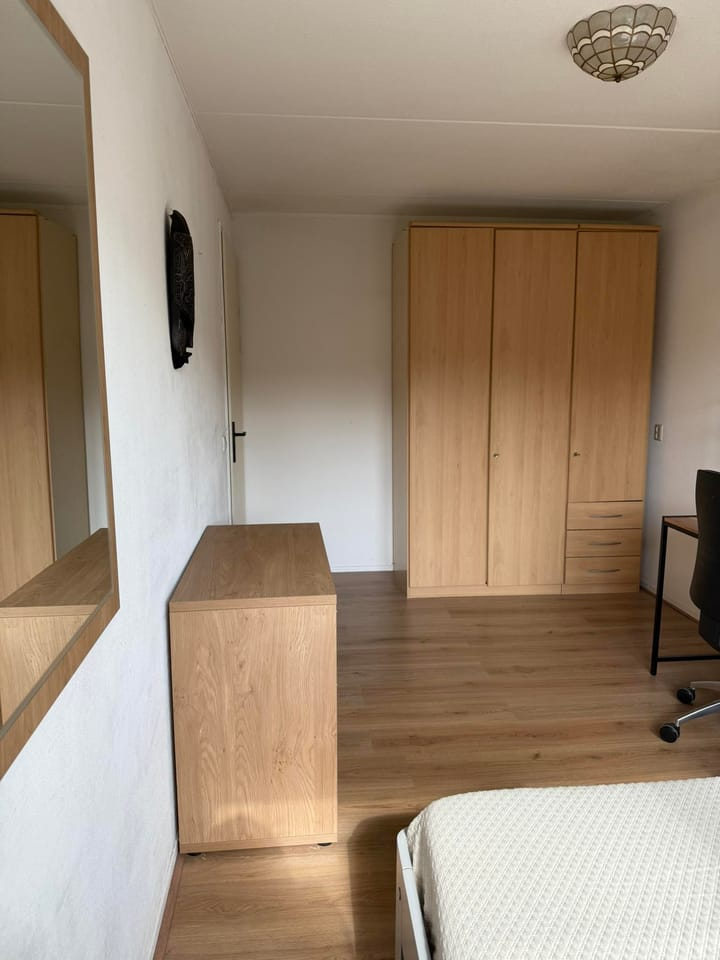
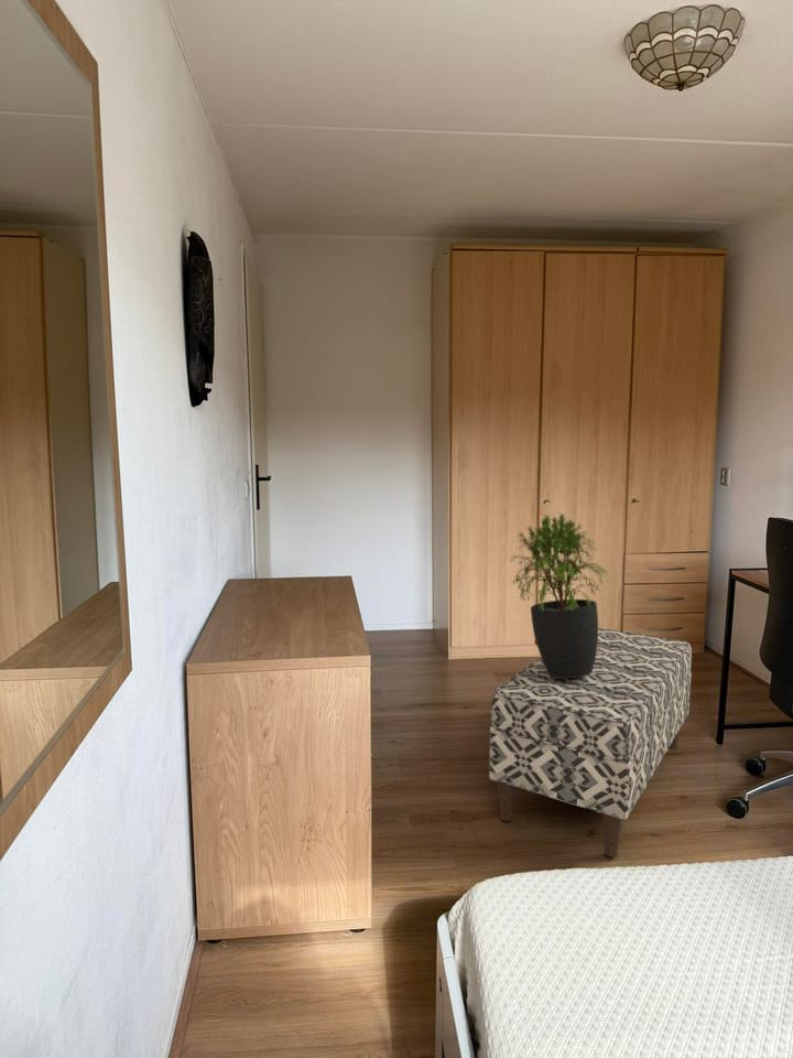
+ bench (599, 722)
+ potted plant (566, 595)
